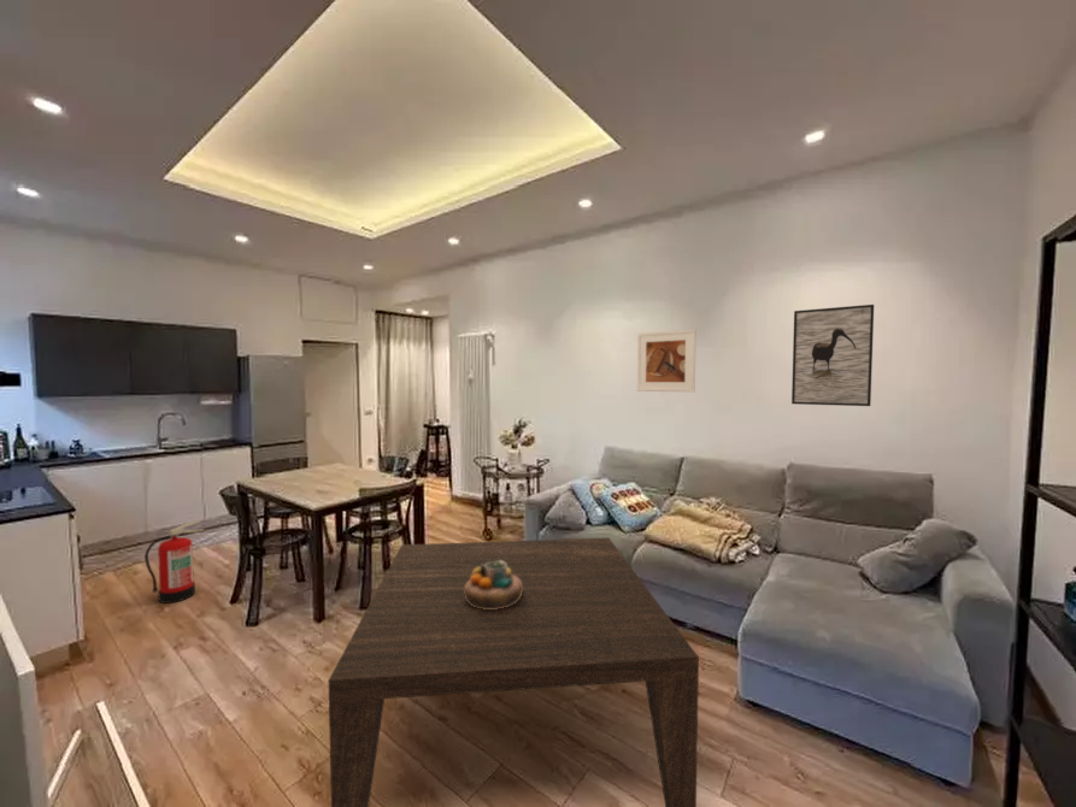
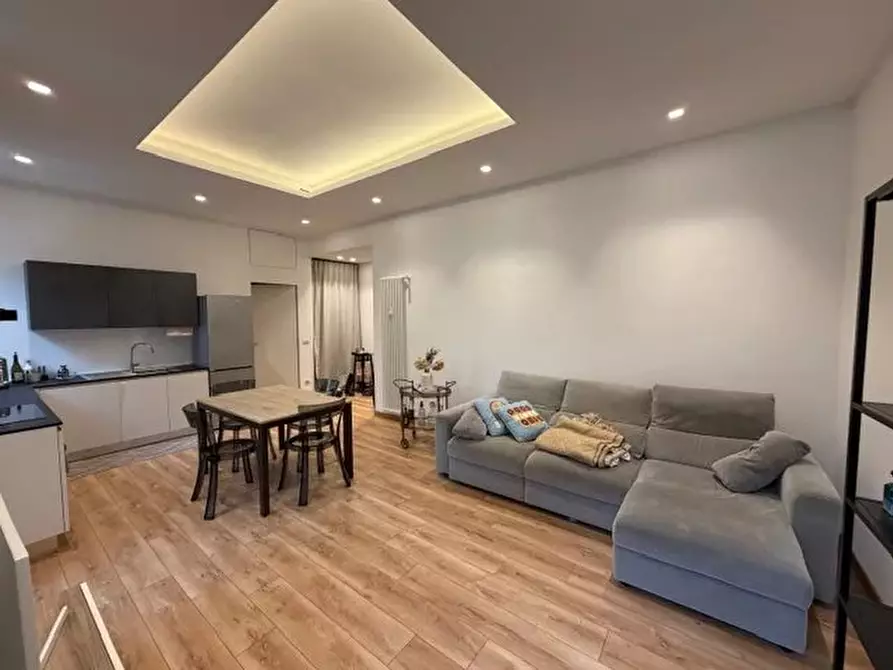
- fire extinguisher (176, 561)
- decorative bowl (493, 578)
- coffee table (512, 652)
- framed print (665, 361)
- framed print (830, 357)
